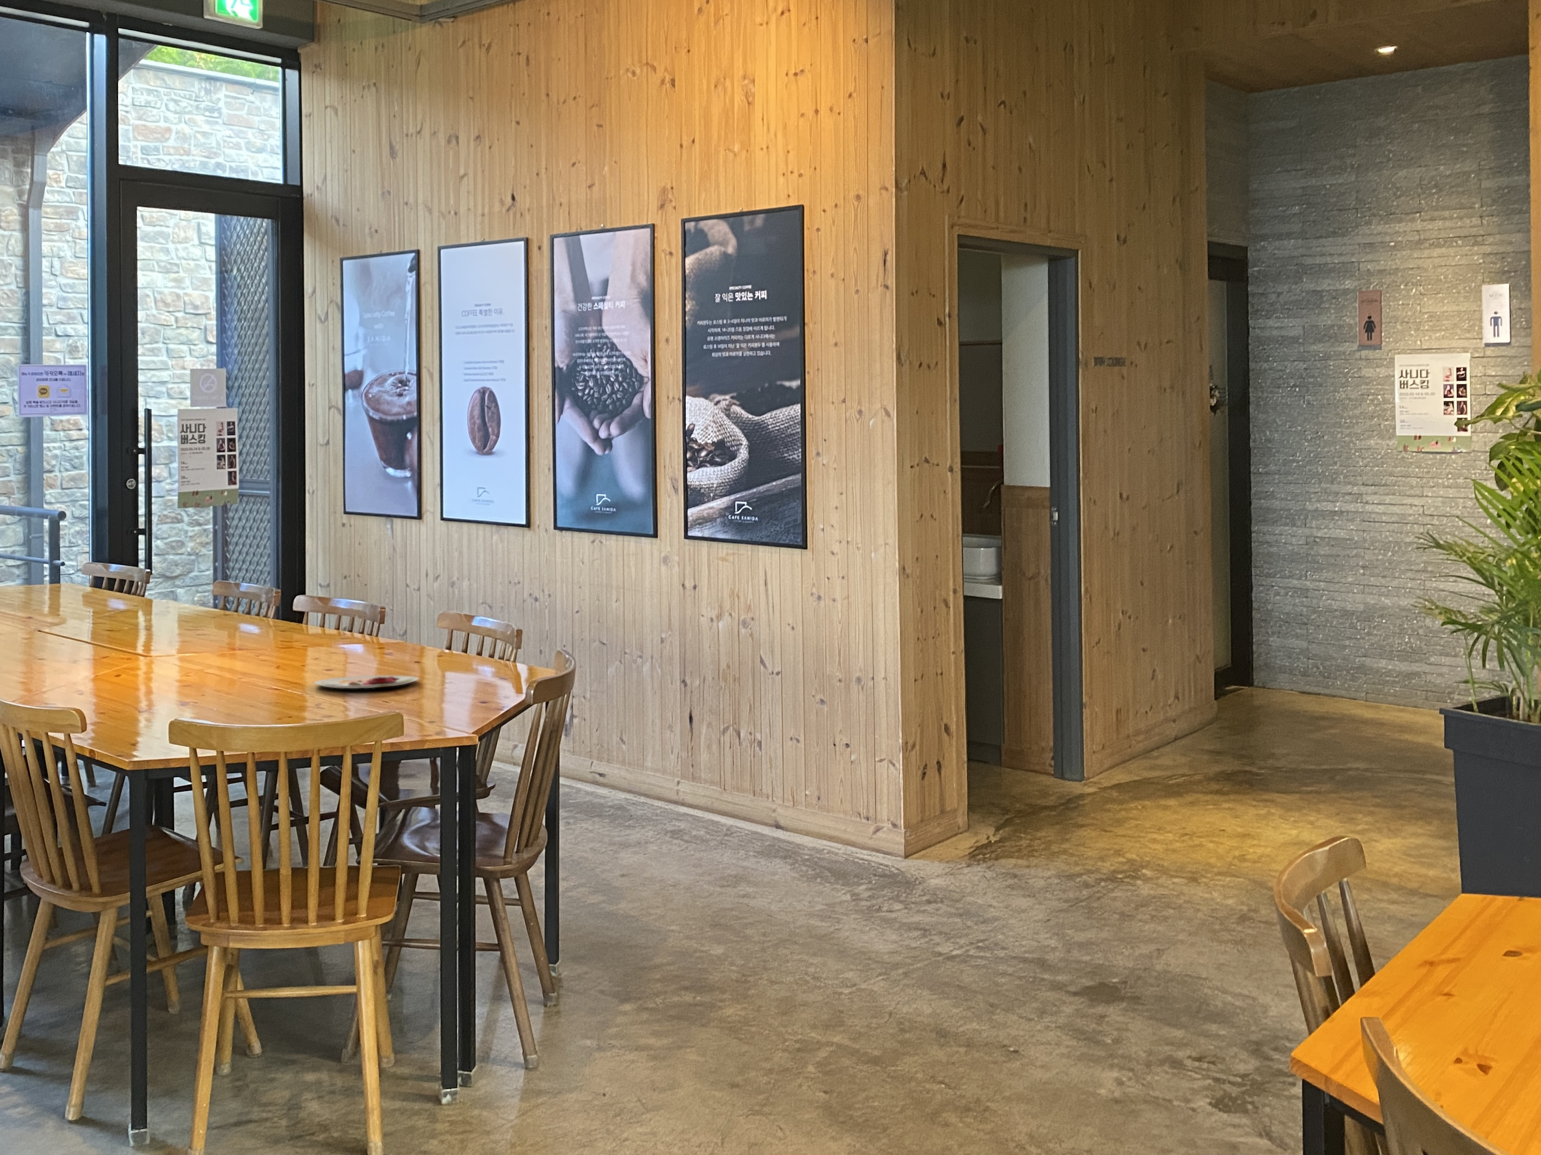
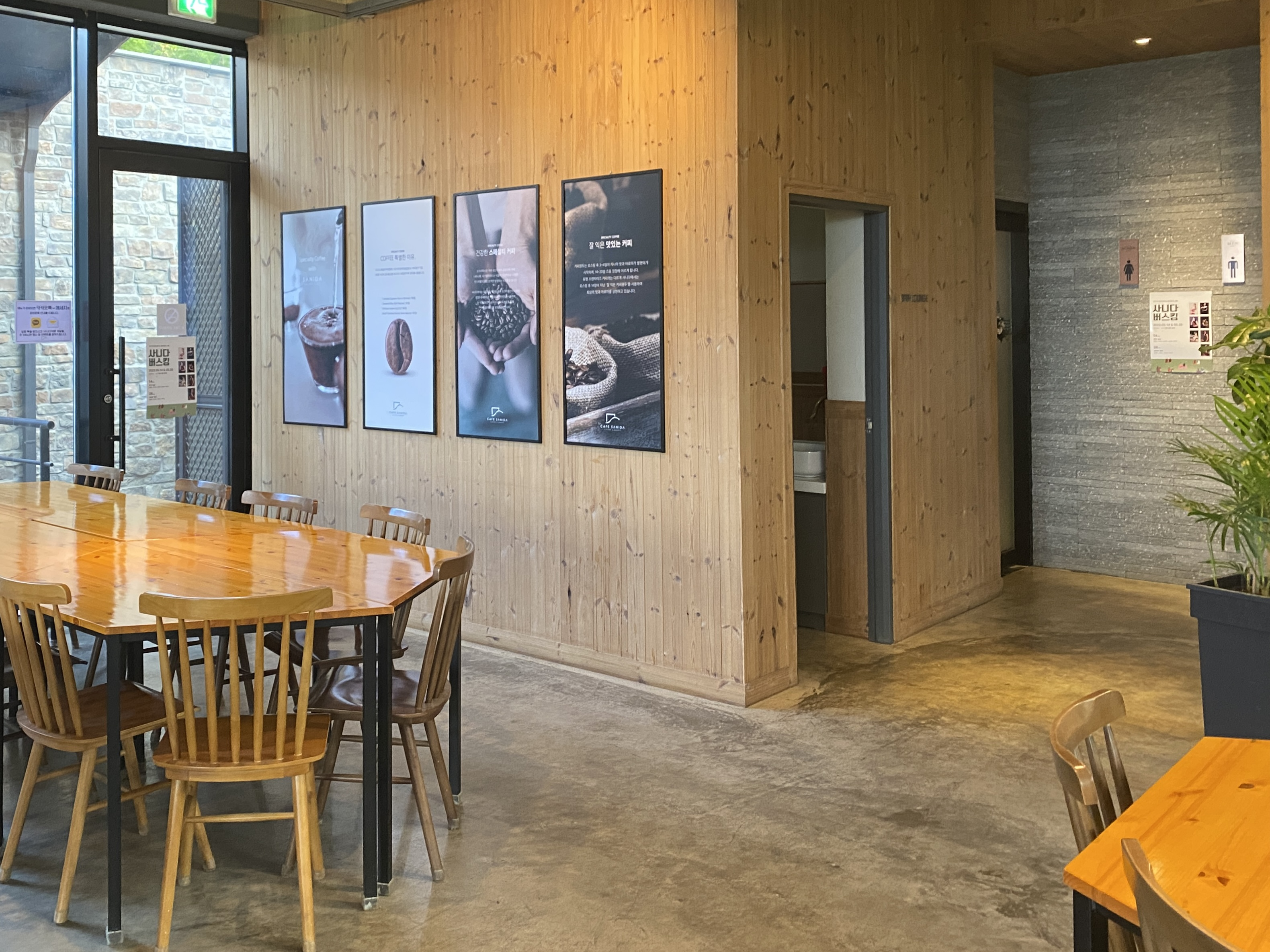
- plate (366, 681)
